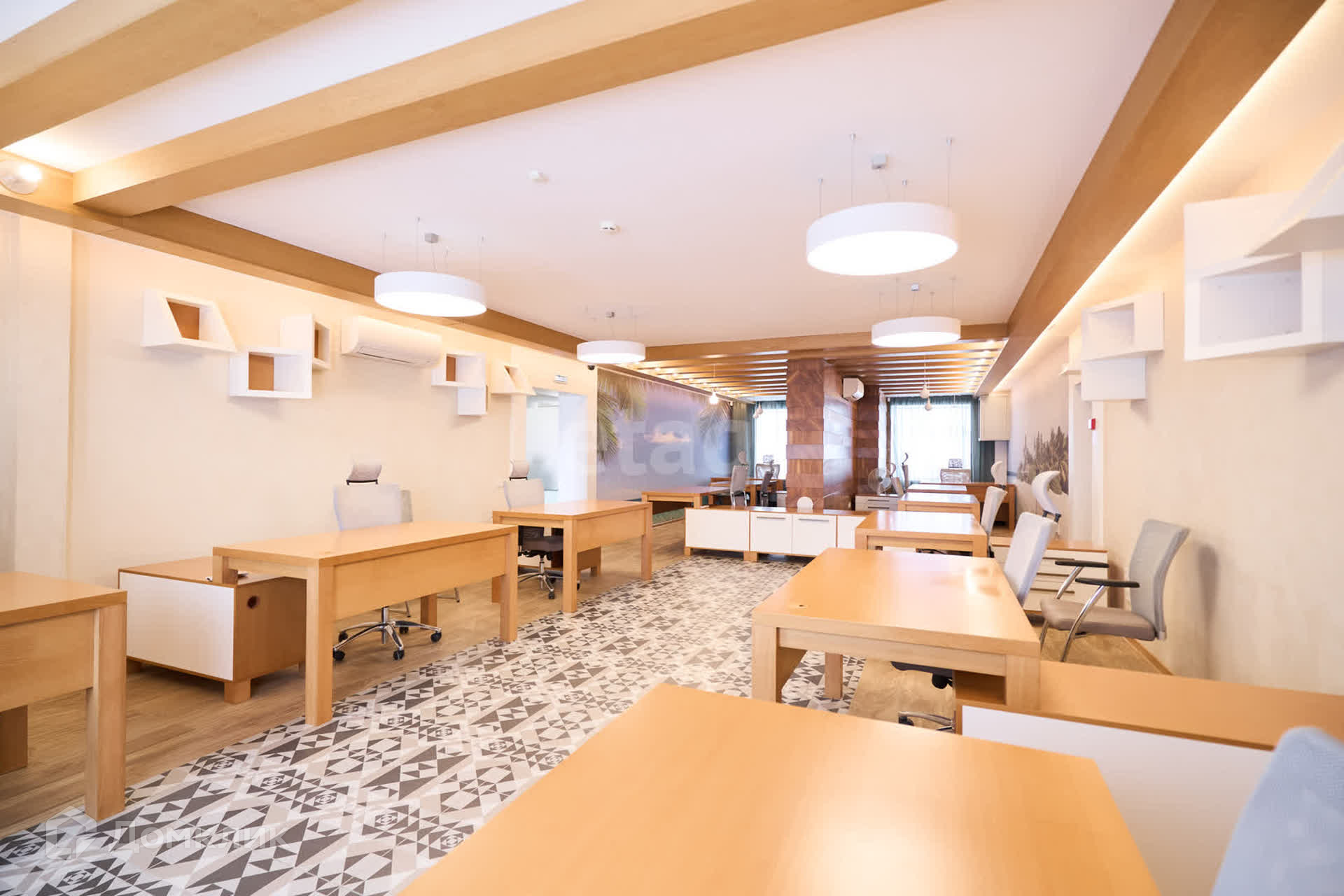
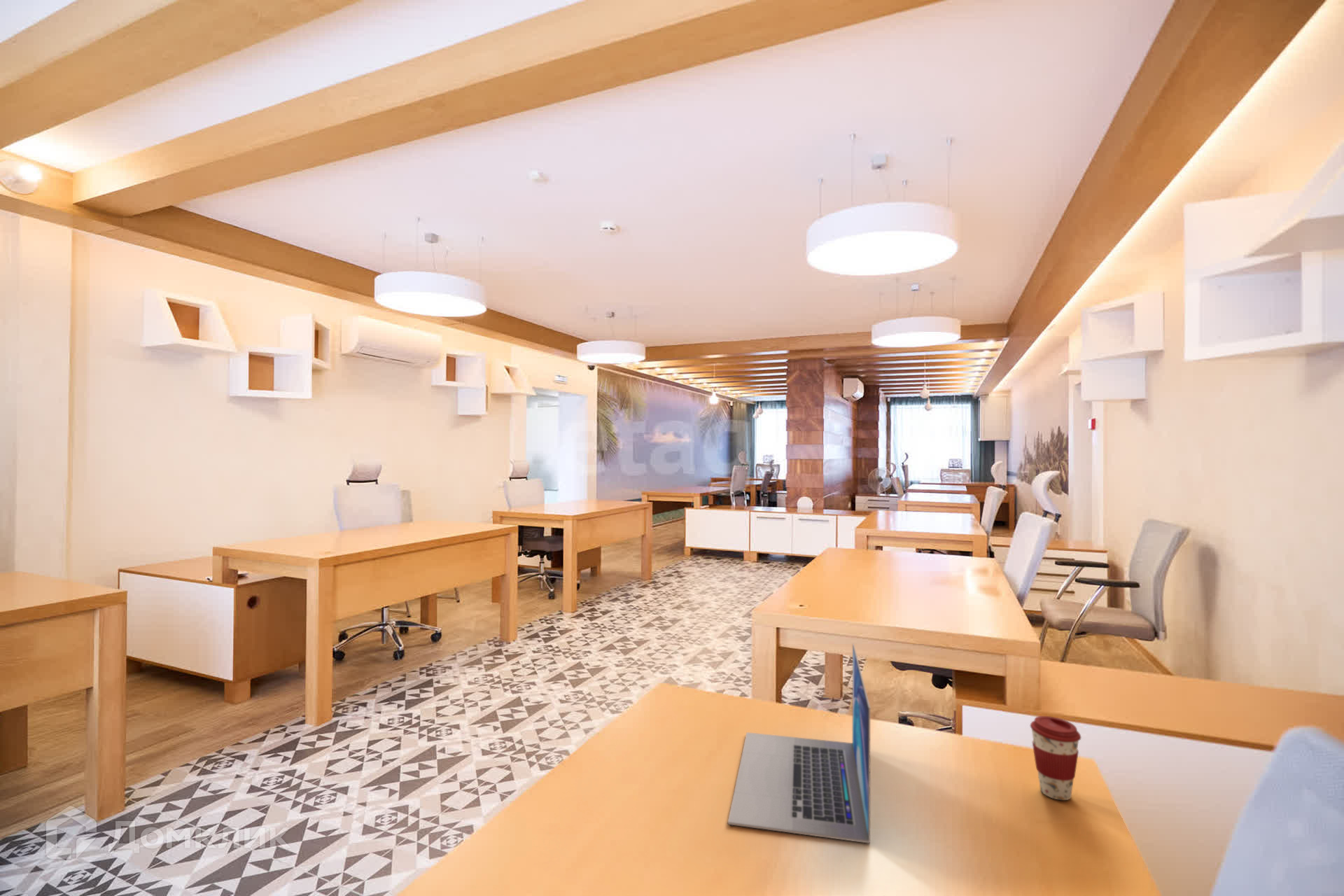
+ laptop (797, 737)
+ coffee cup (1055, 757)
